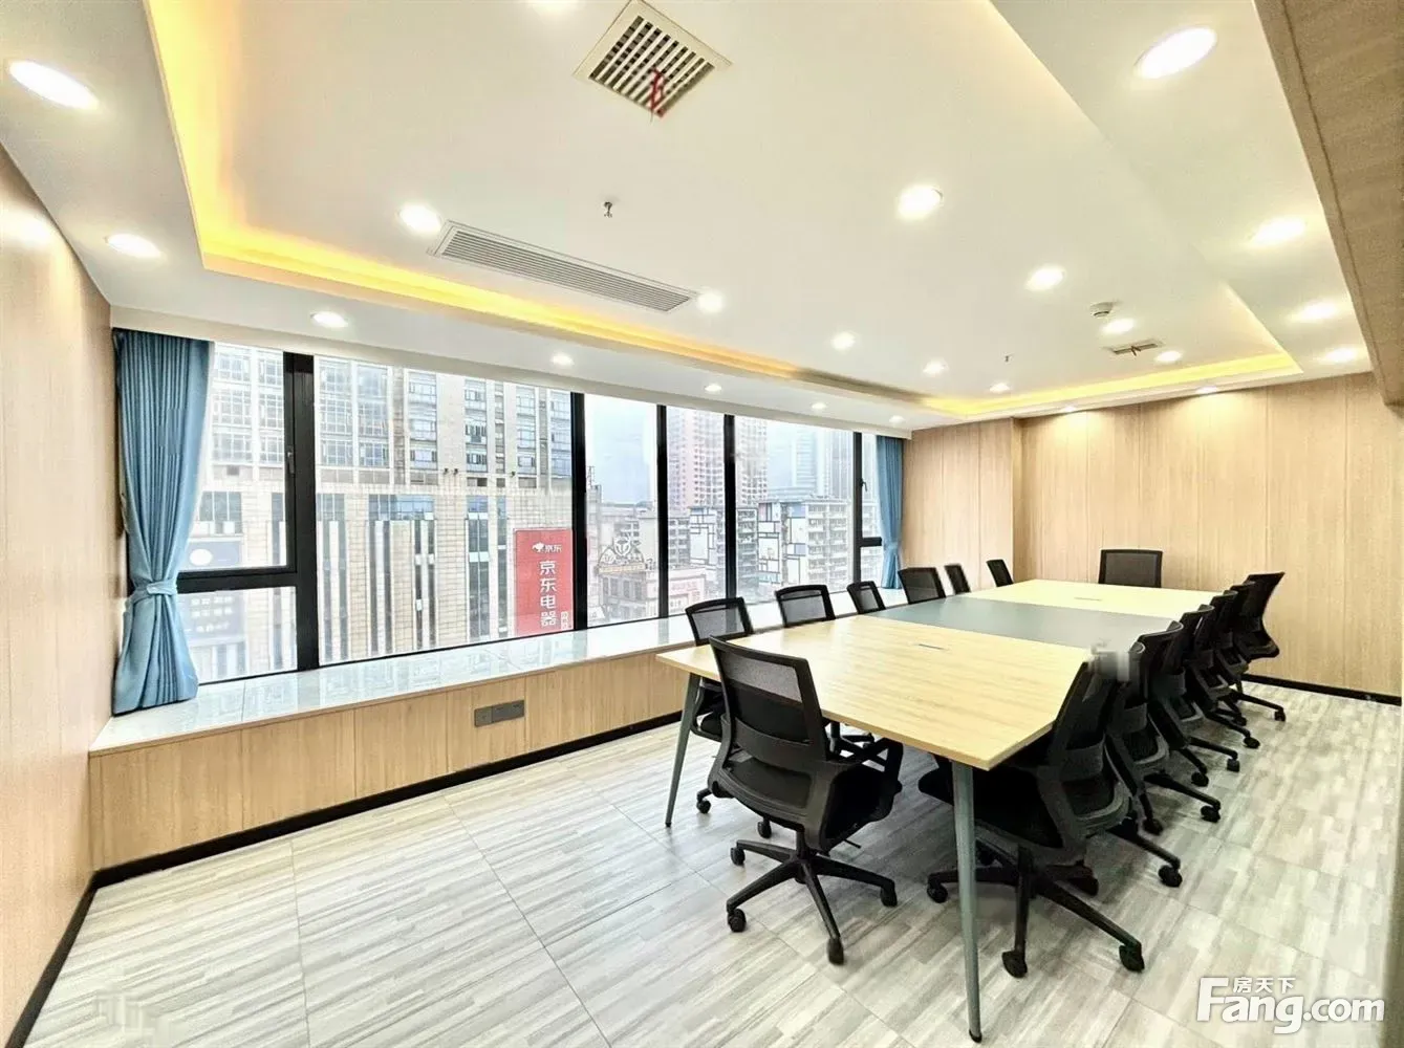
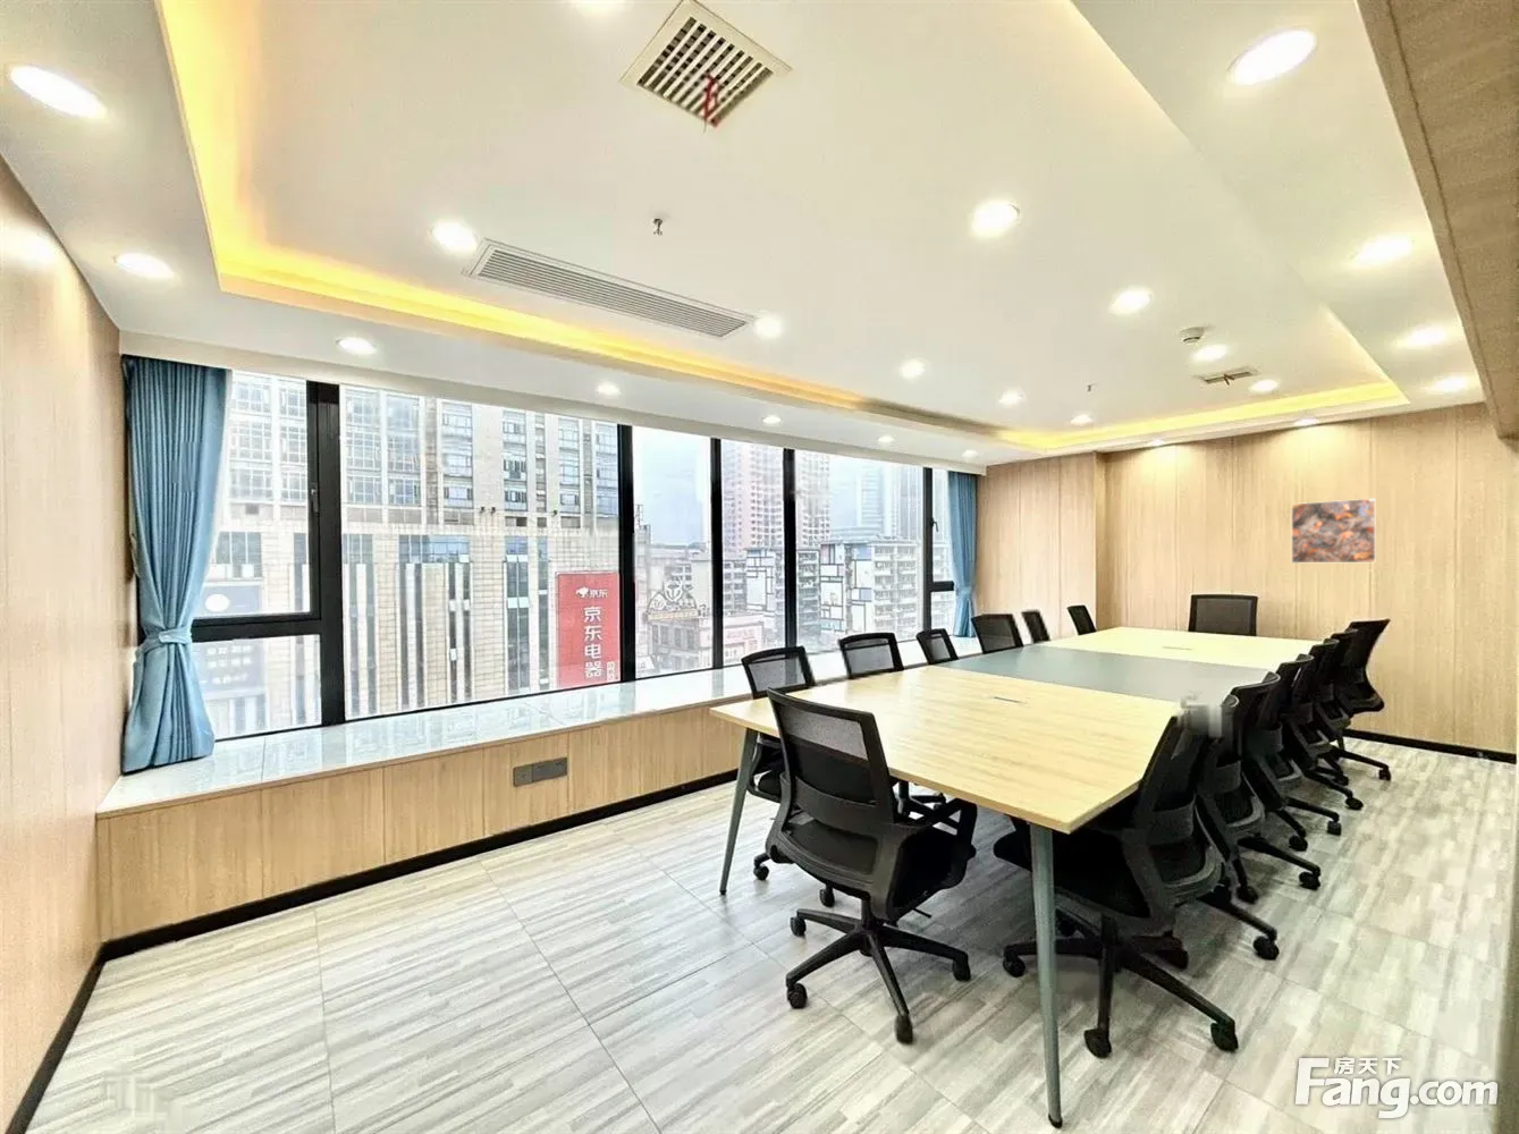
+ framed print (1332, 531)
